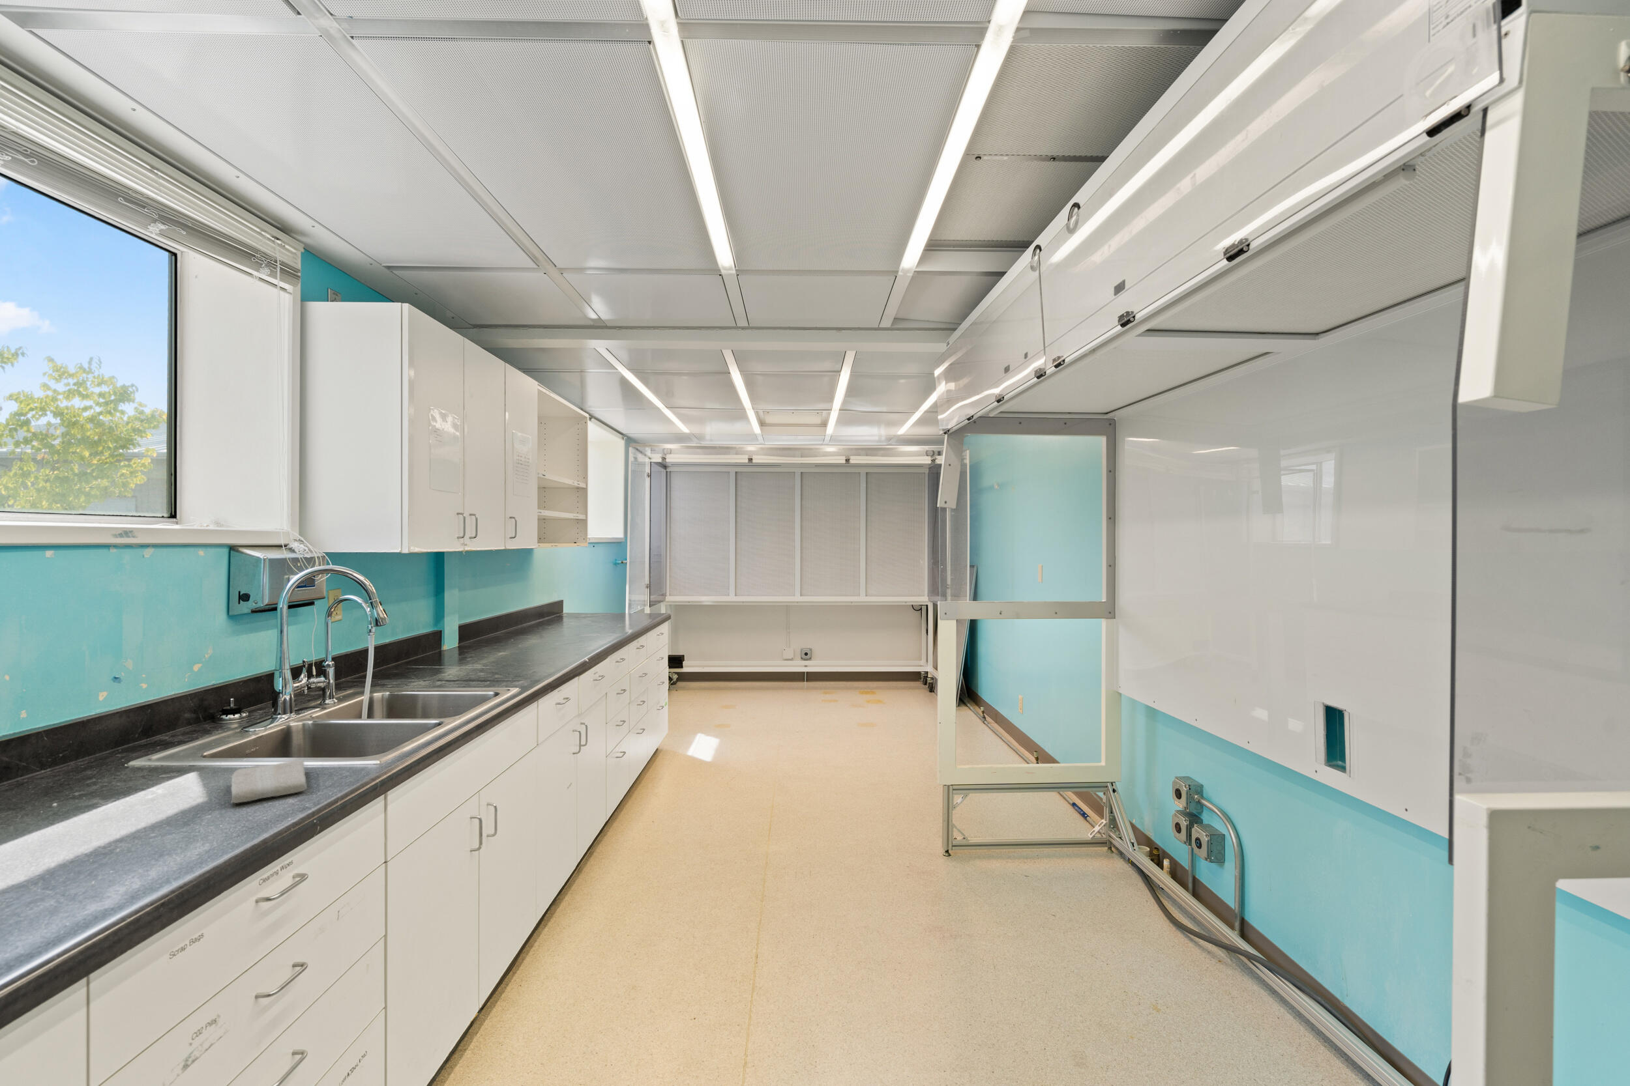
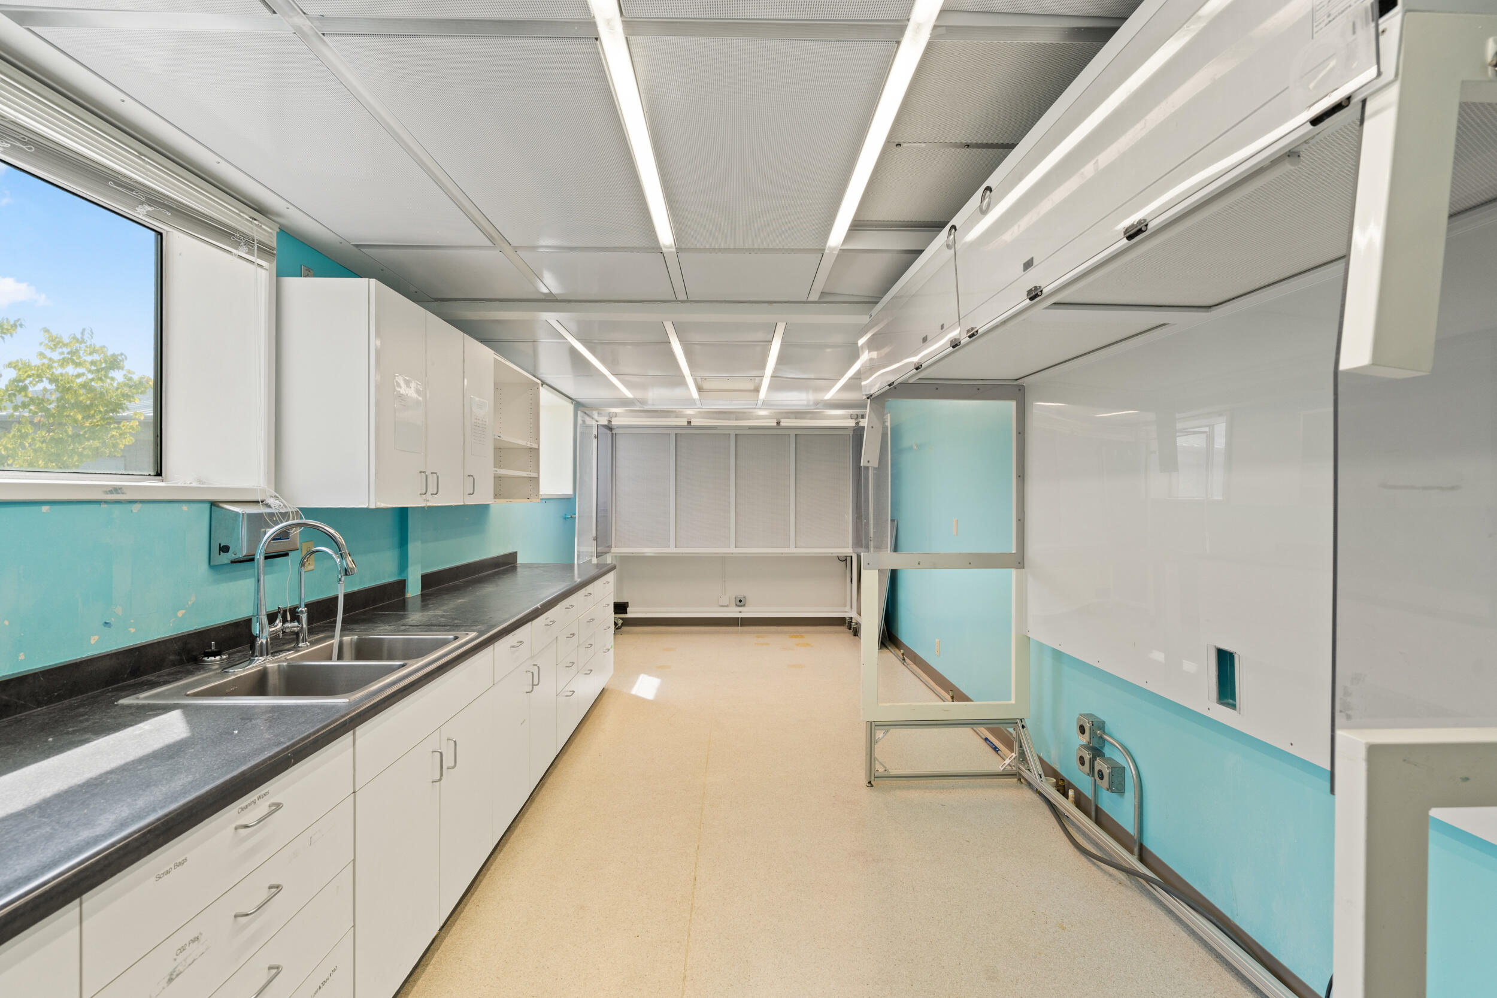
- washcloth (269, 779)
